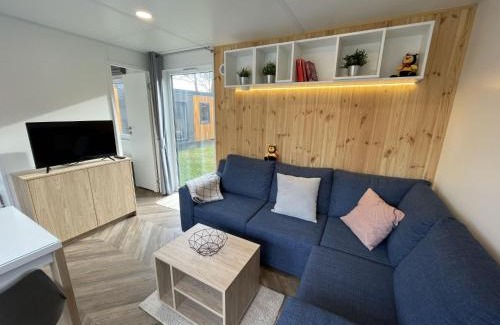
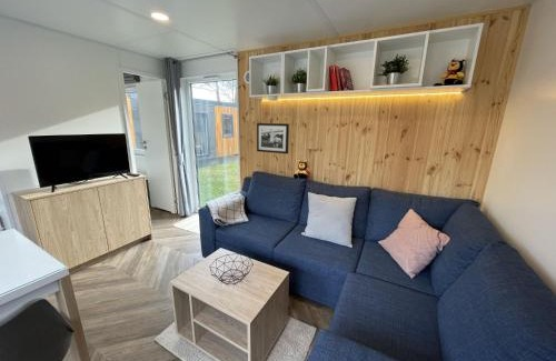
+ picture frame (271, 138)
